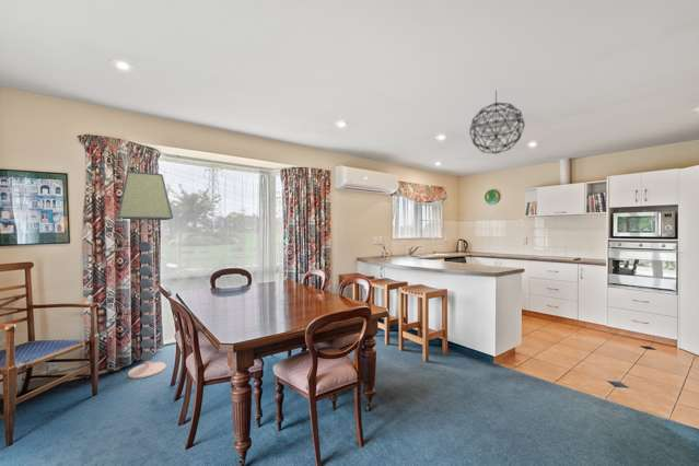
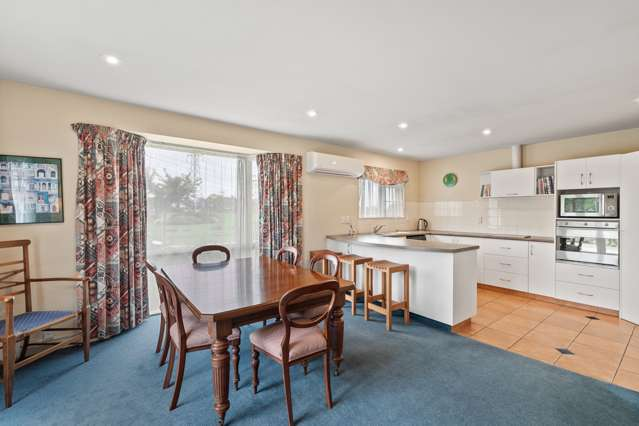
- pendant light (496, 121)
- floor lamp (145, 272)
